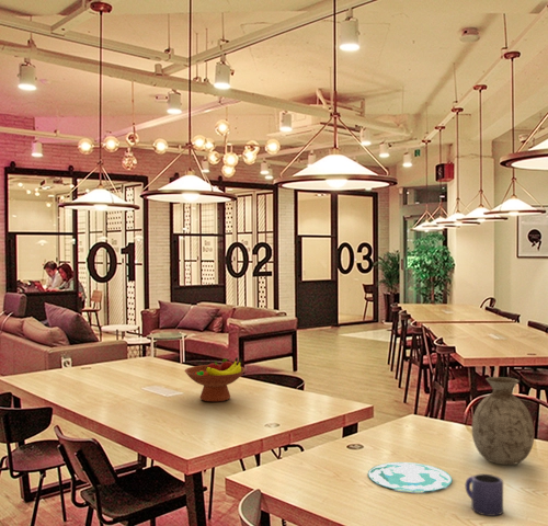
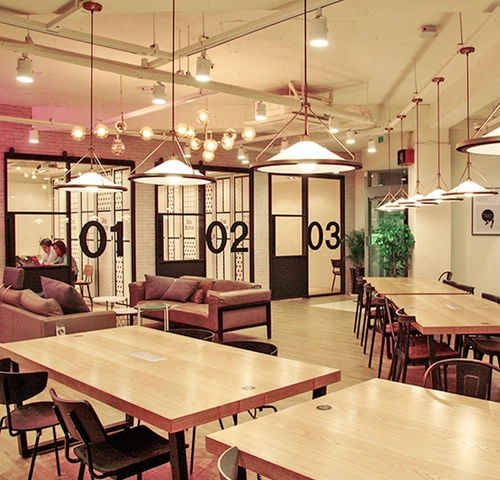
- vase (502, 420)
- fruit bowl (215, 378)
- mug (482, 492)
- plate (409, 472)
